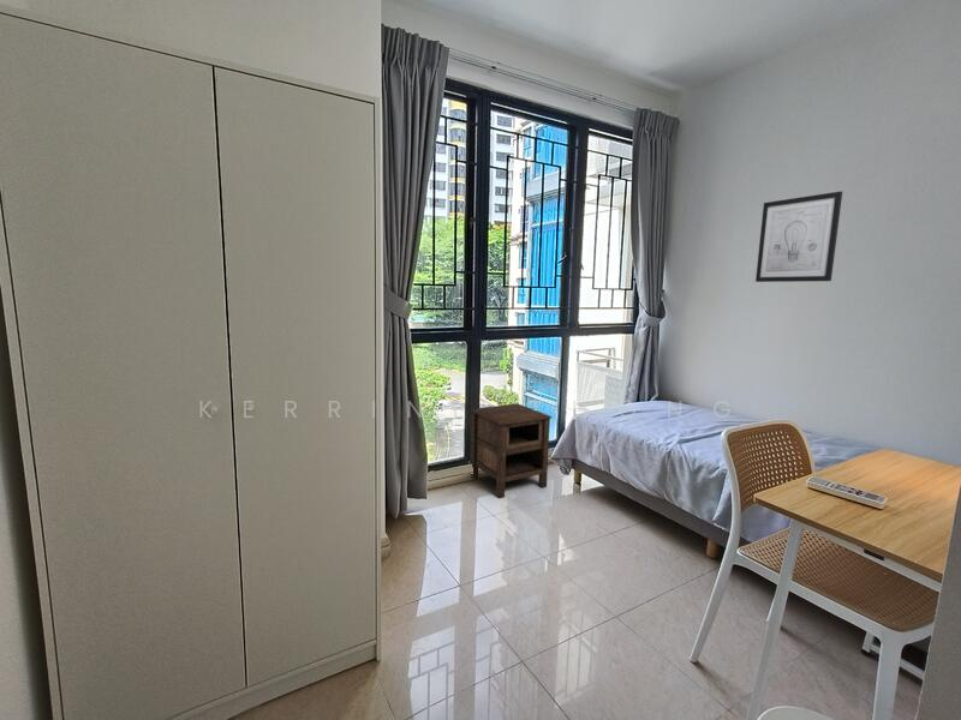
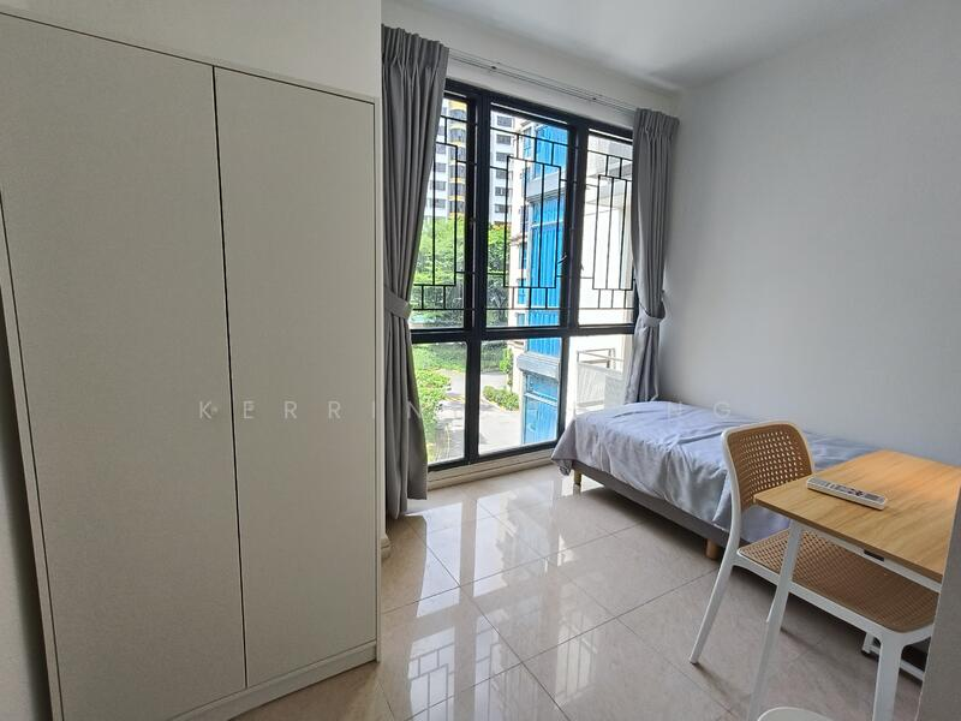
- nightstand (508, 446)
- wall art (795, 240)
